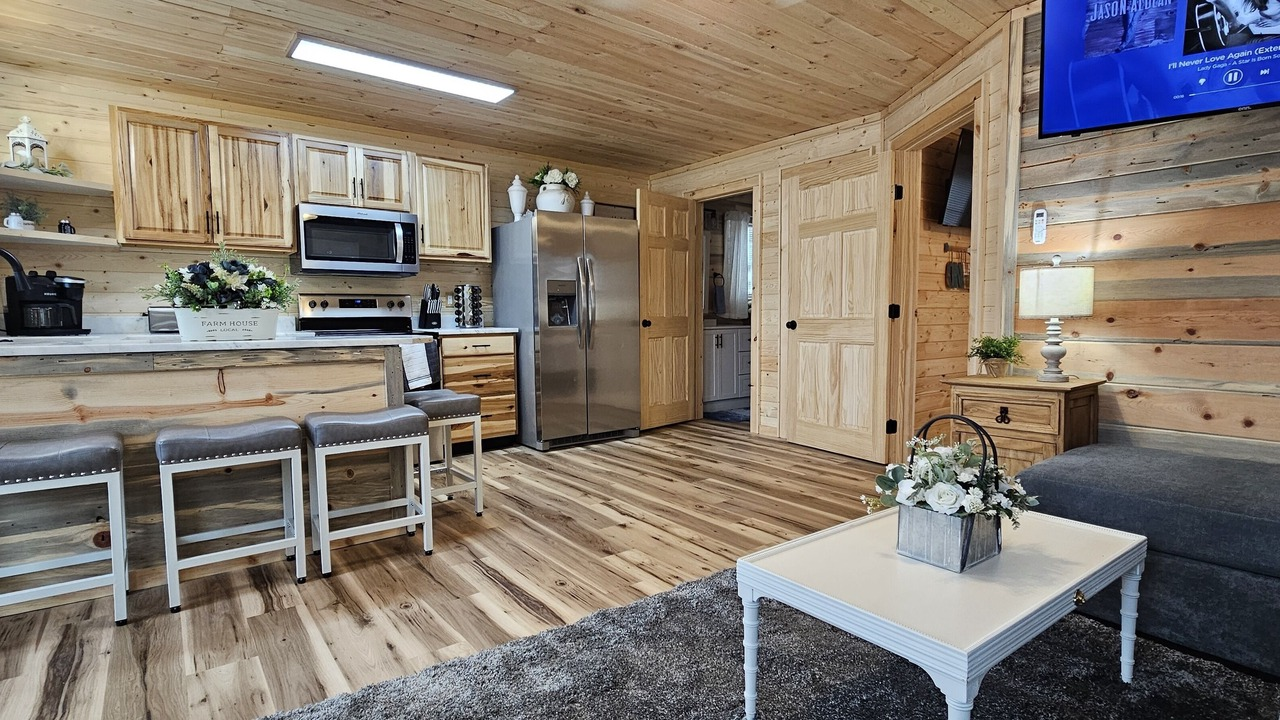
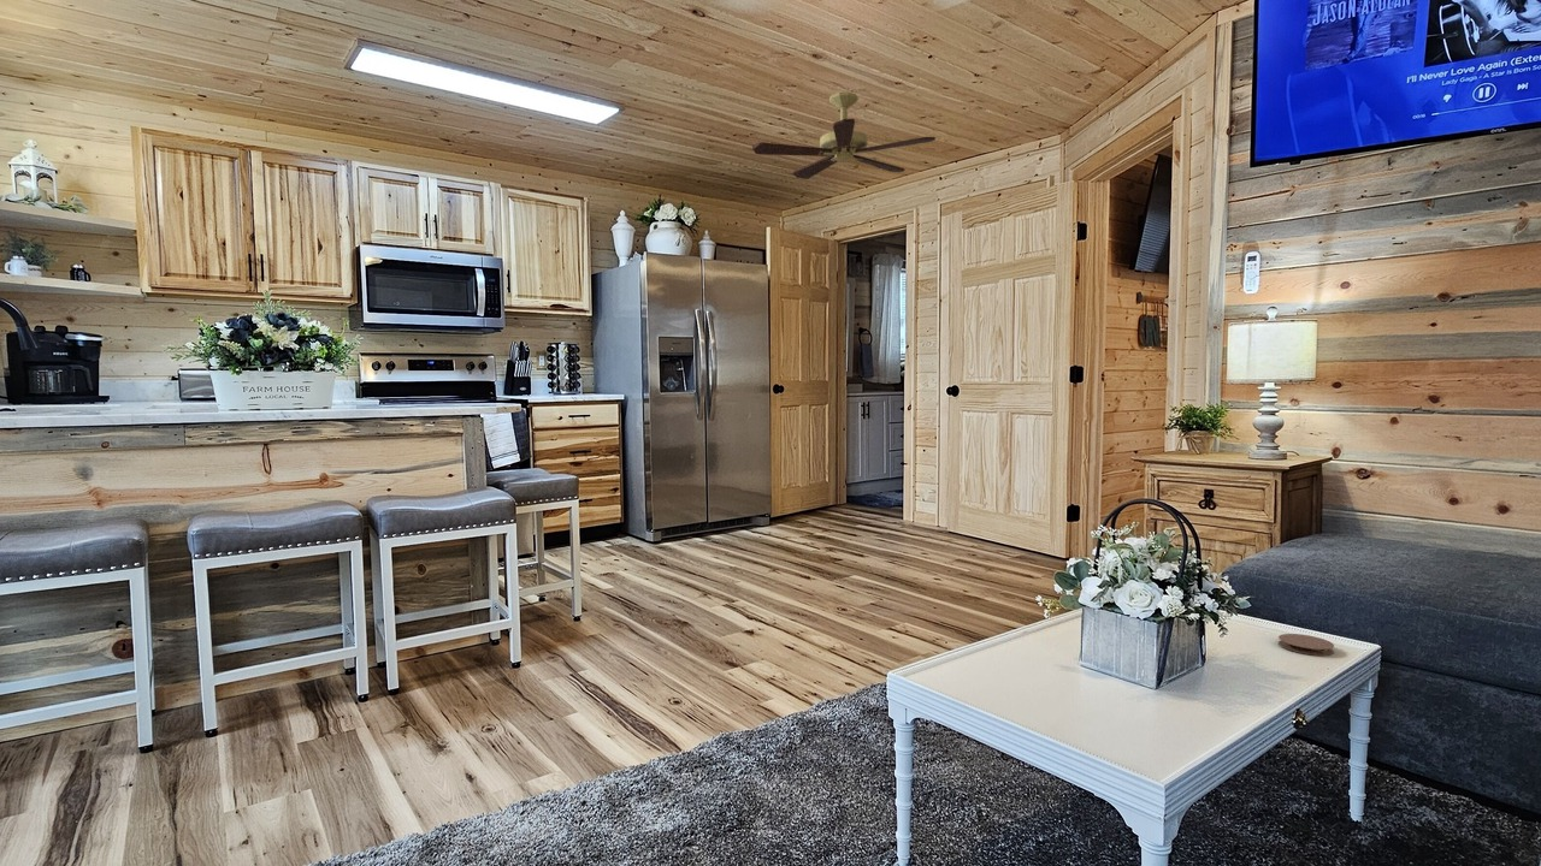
+ coaster (1305, 643)
+ ceiling fan (842, 126)
